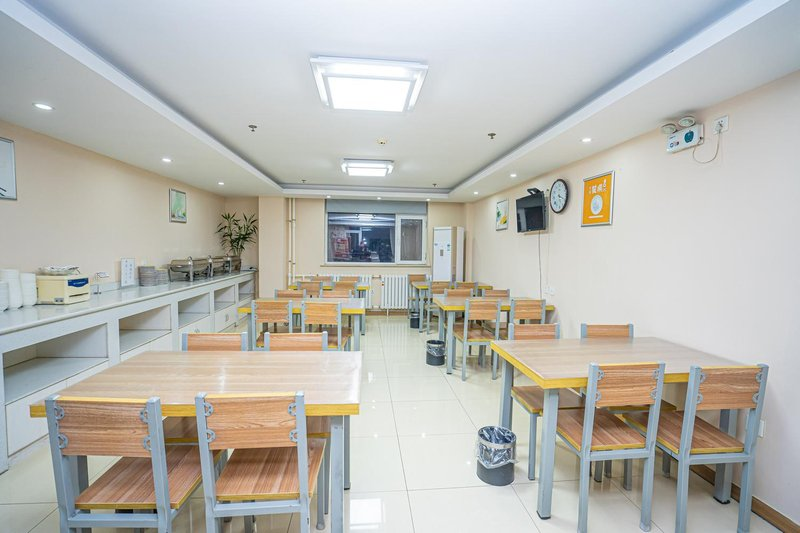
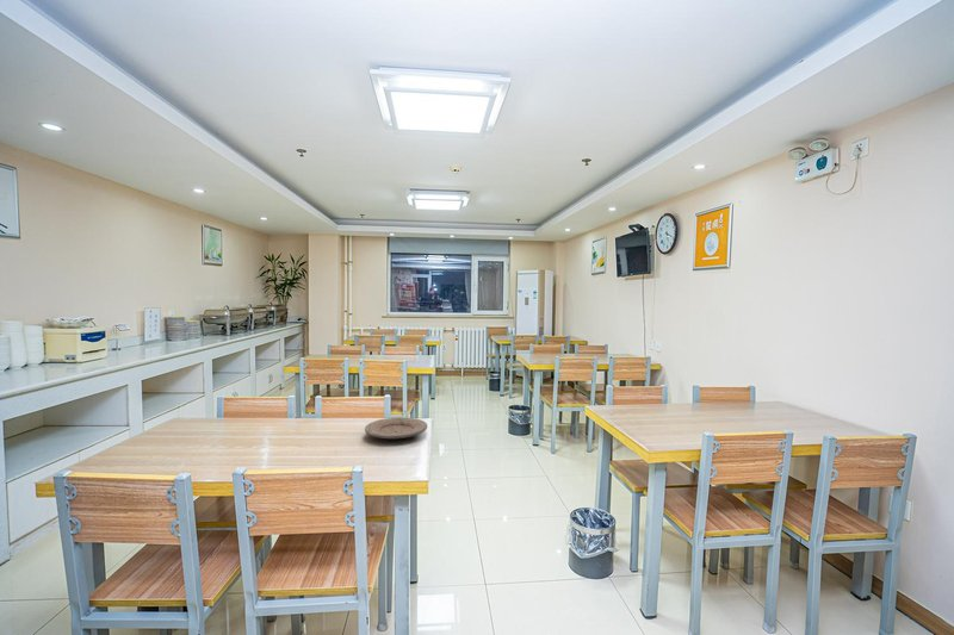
+ plate (396, 429)
